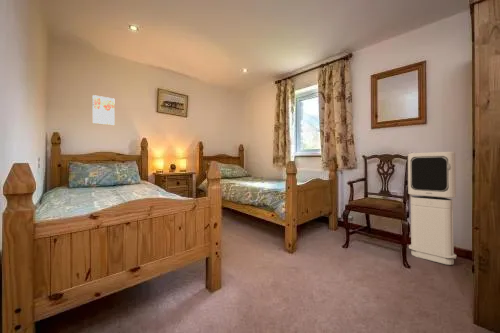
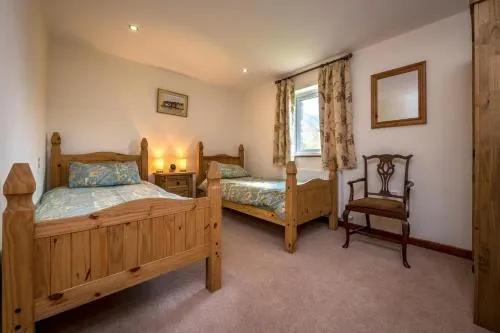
- wall art (103, 110)
- air purifier (433, 204)
